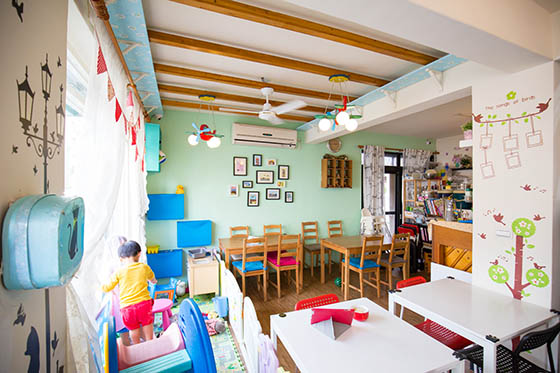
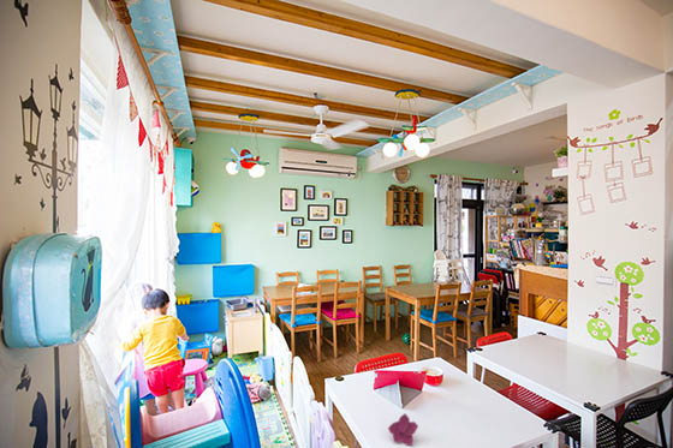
+ flower (403, 428)
